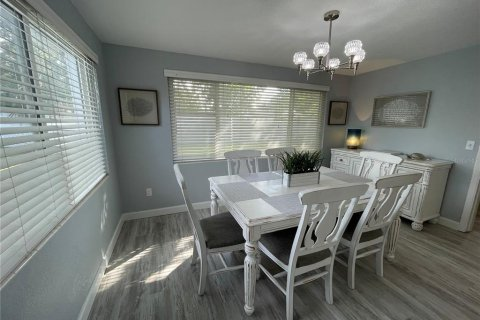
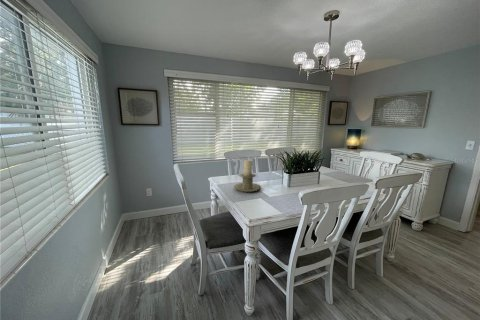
+ candle holder (247, 174)
